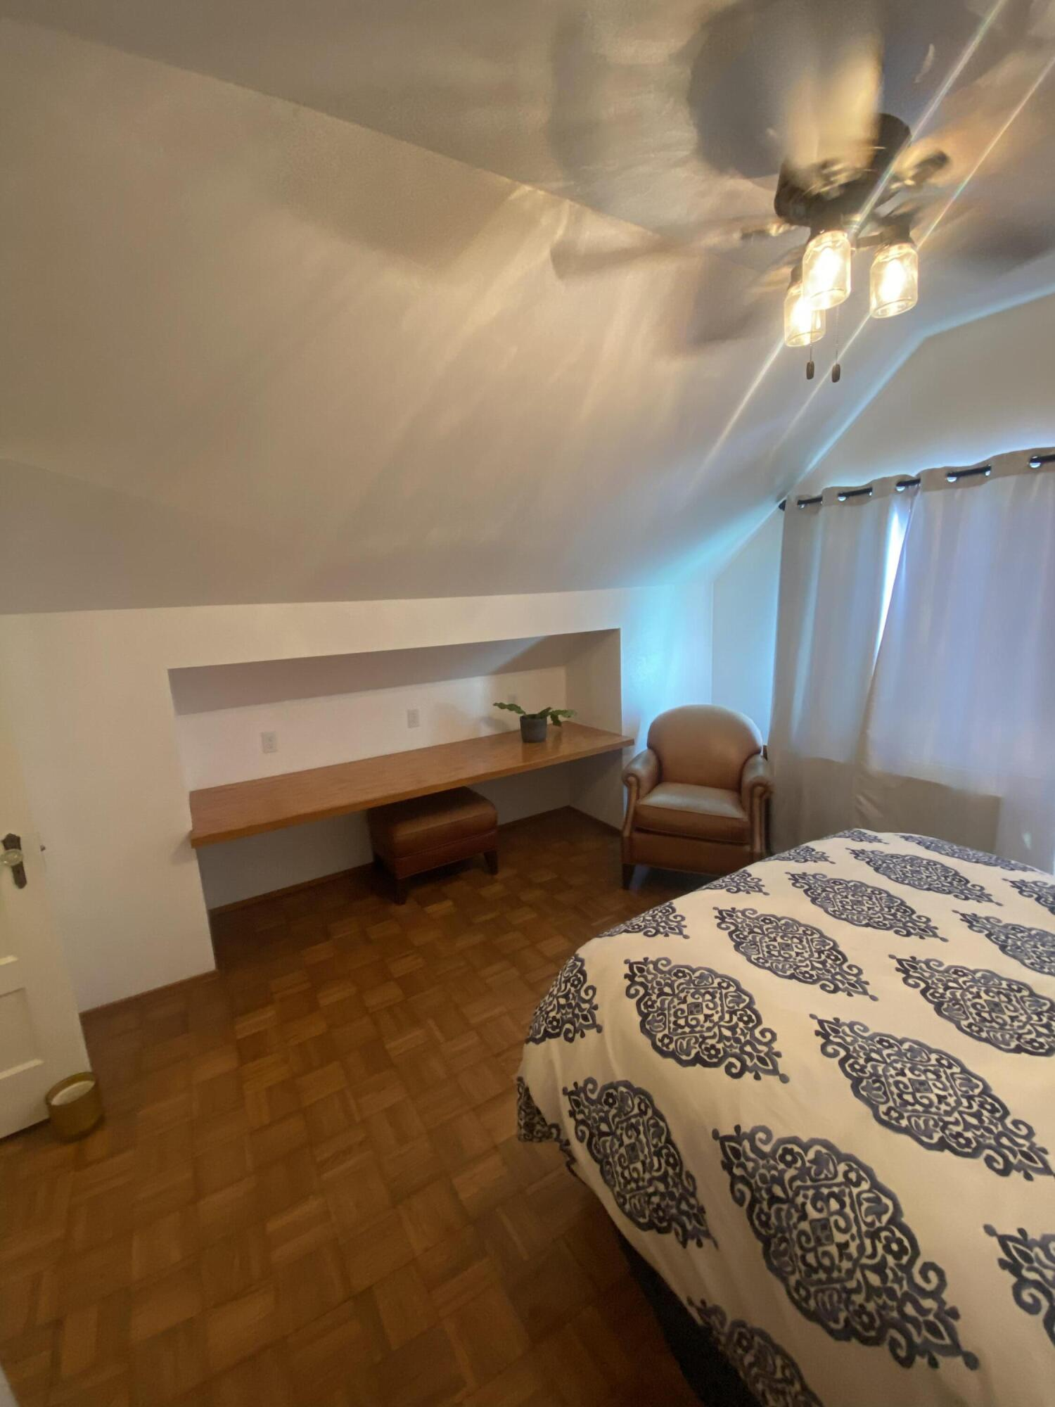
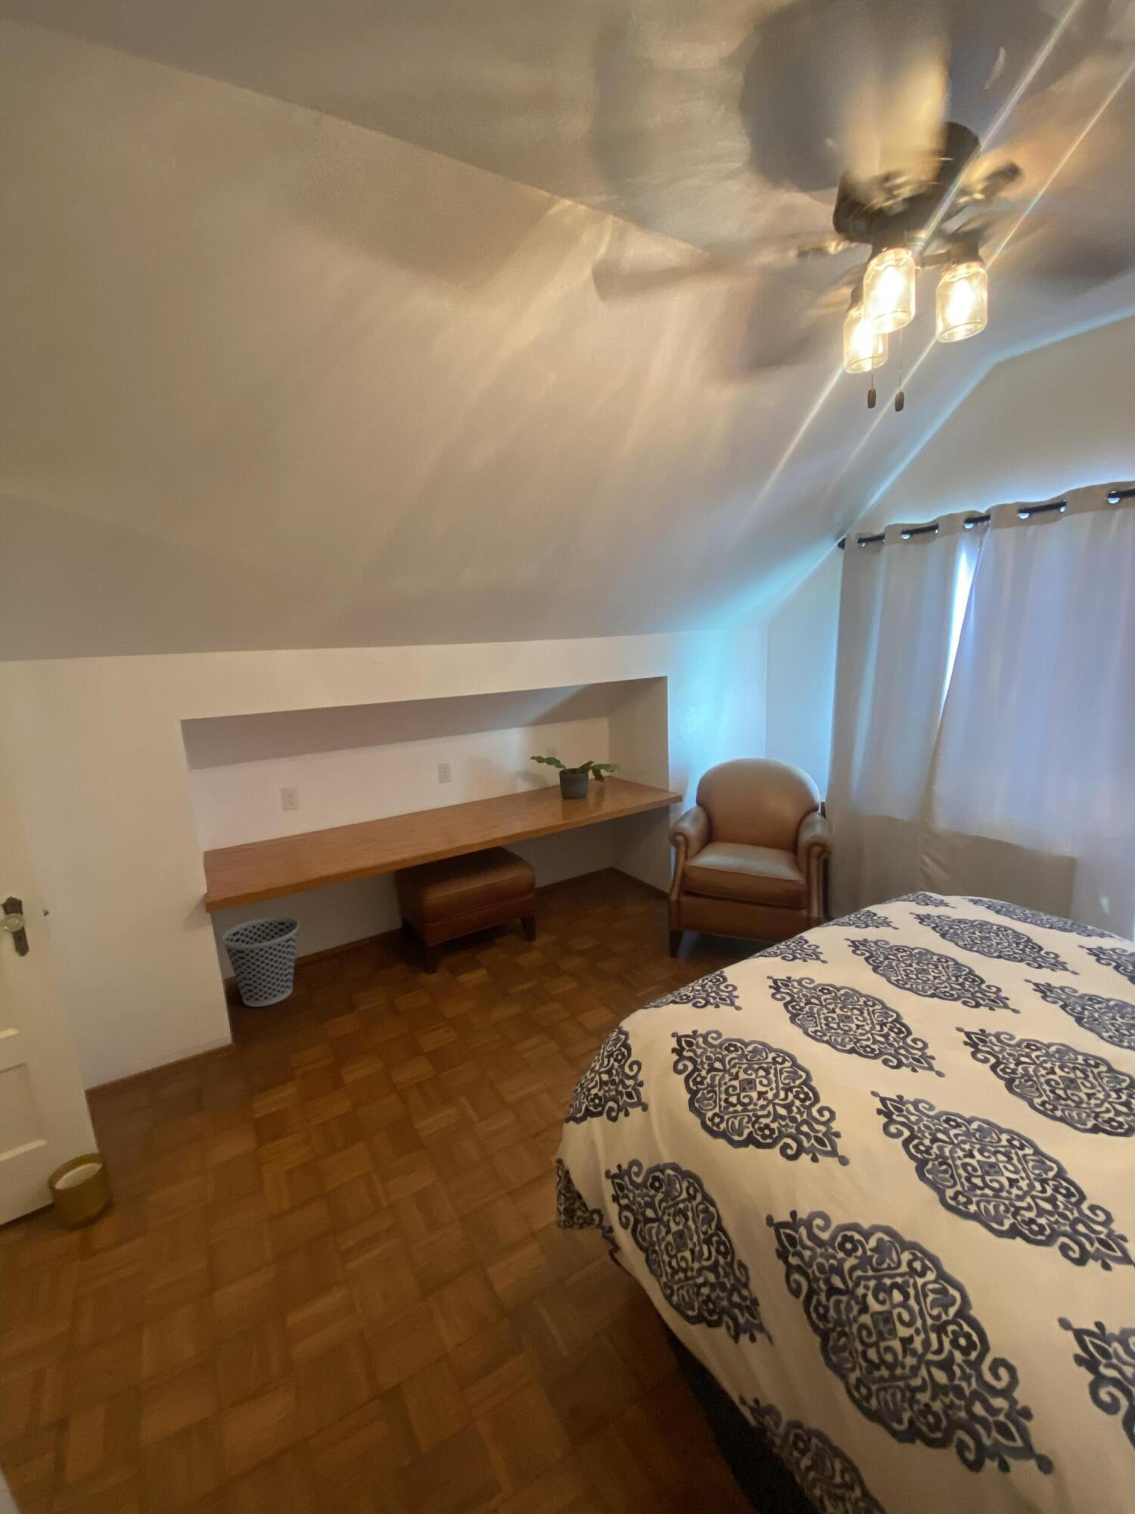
+ wastebasket (263, 962)
